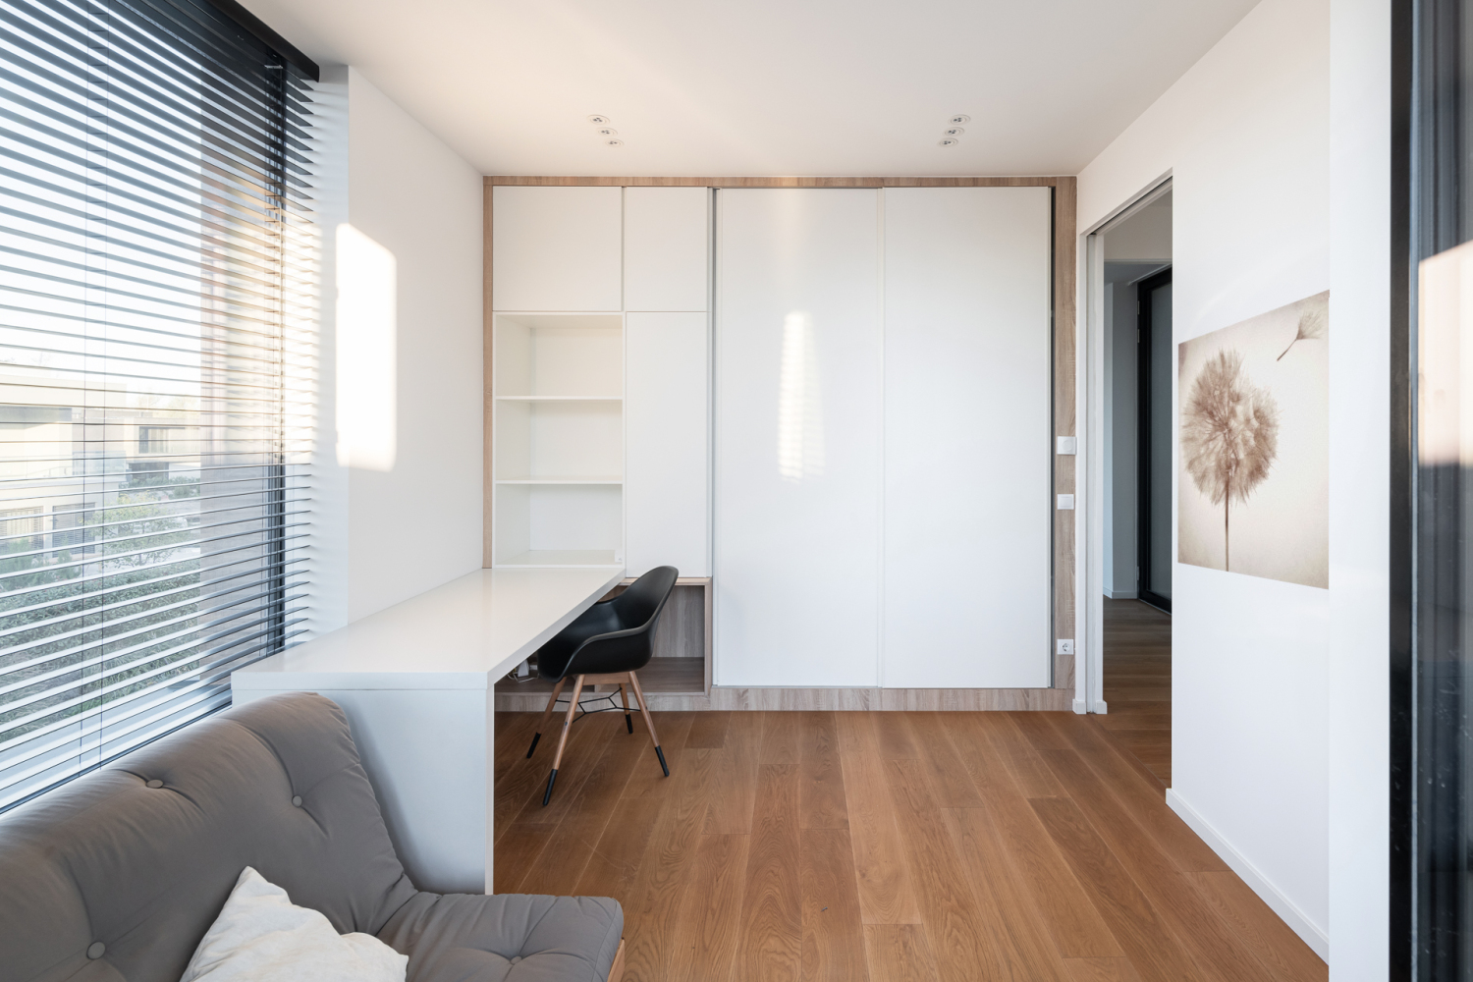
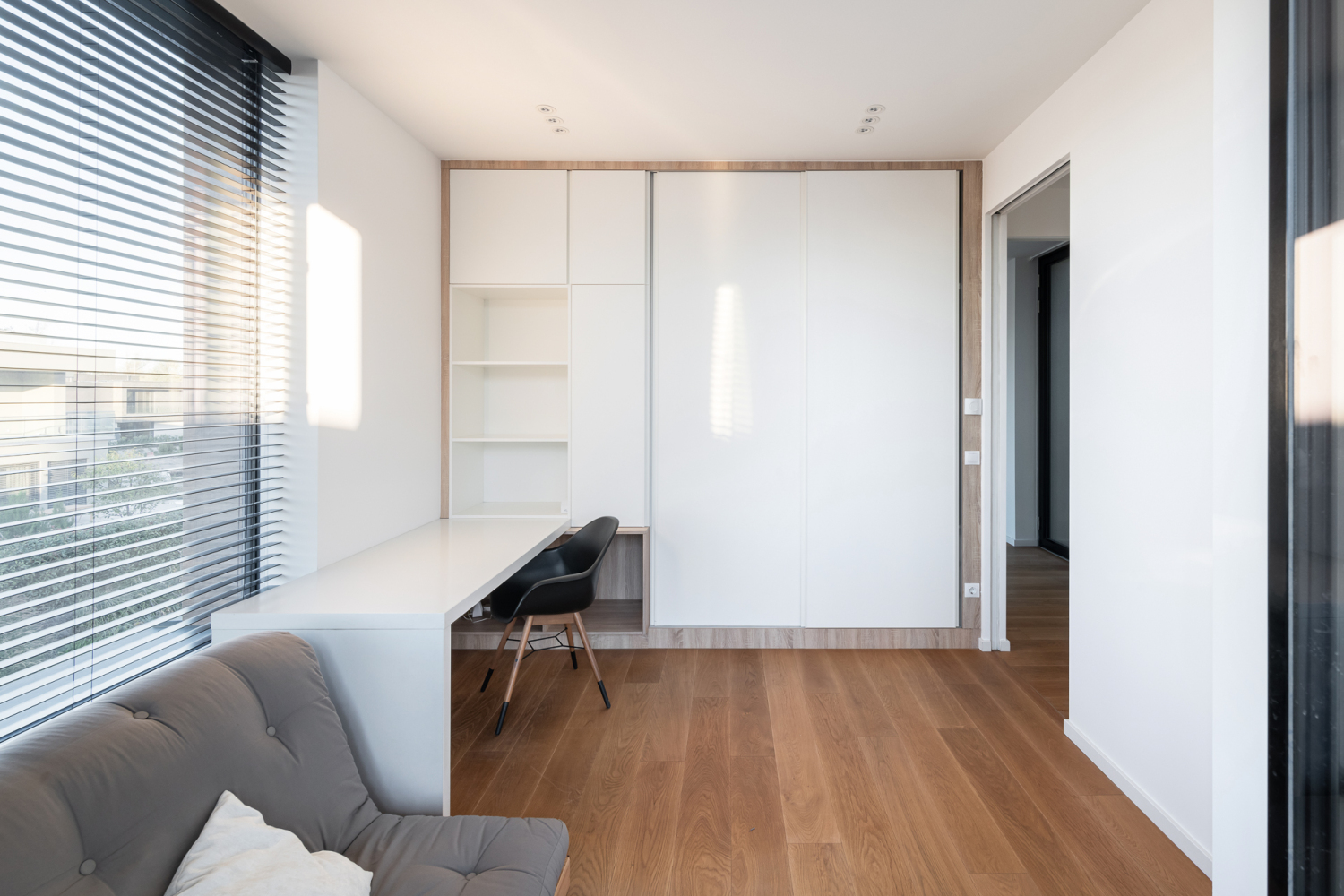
- wall art (1255, 446)
